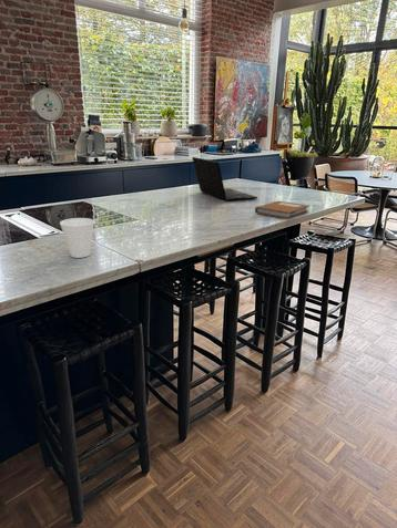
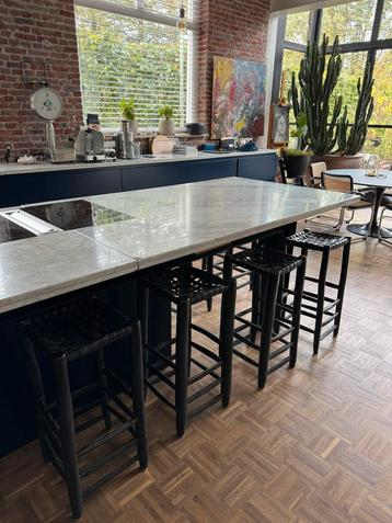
- cup (79, 238)
- laptop (221, 177)
- notebook (282, 208)
